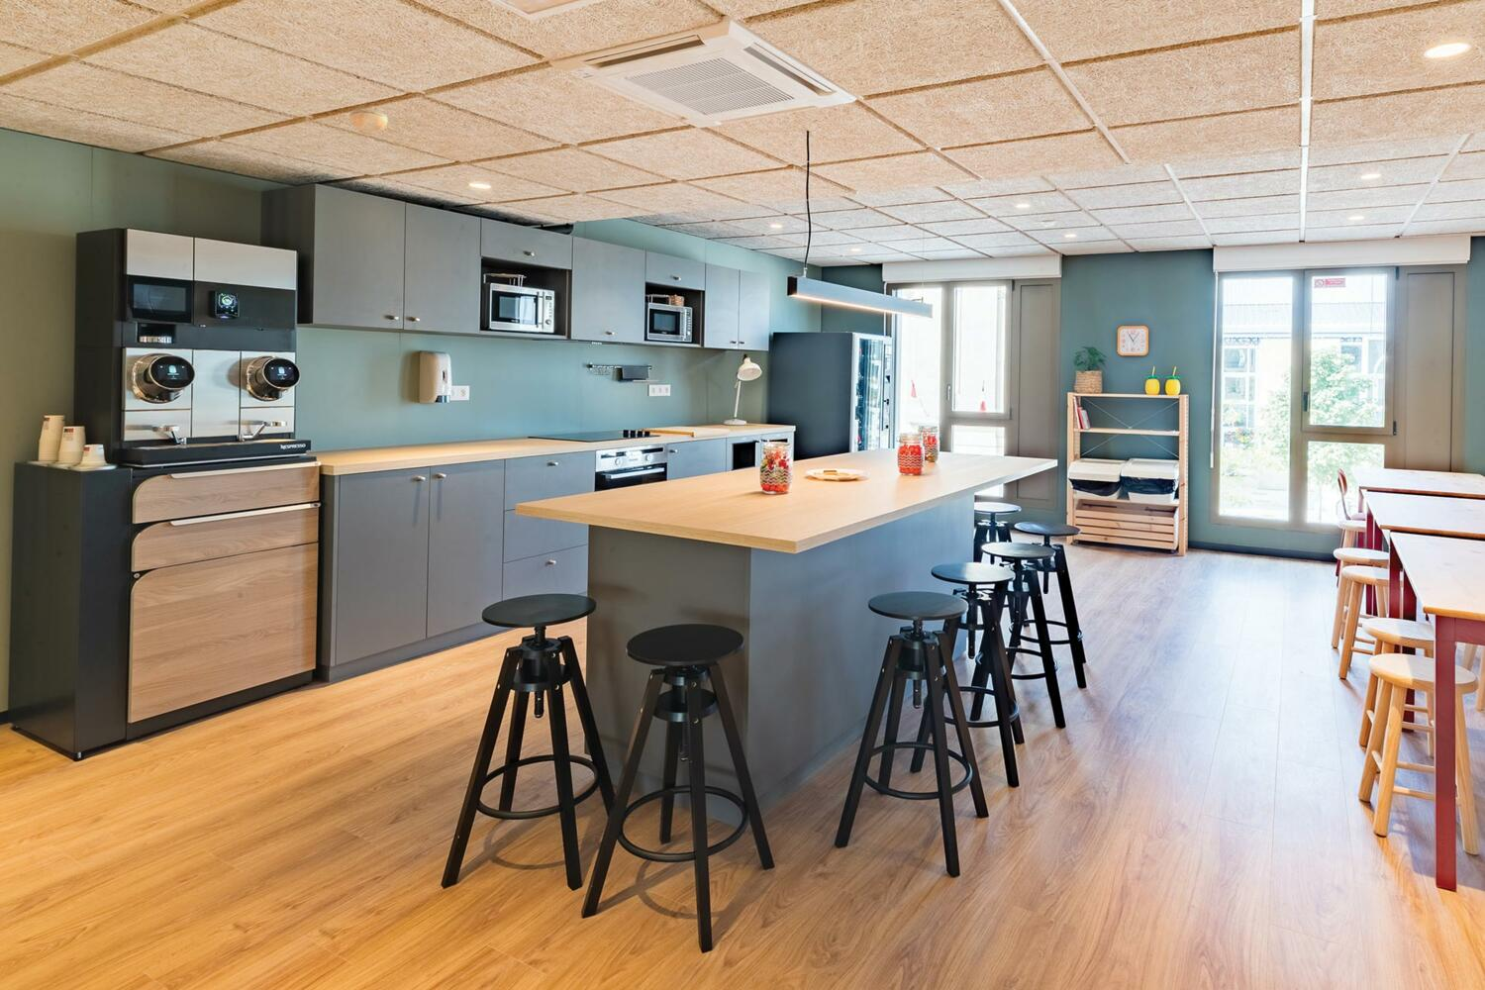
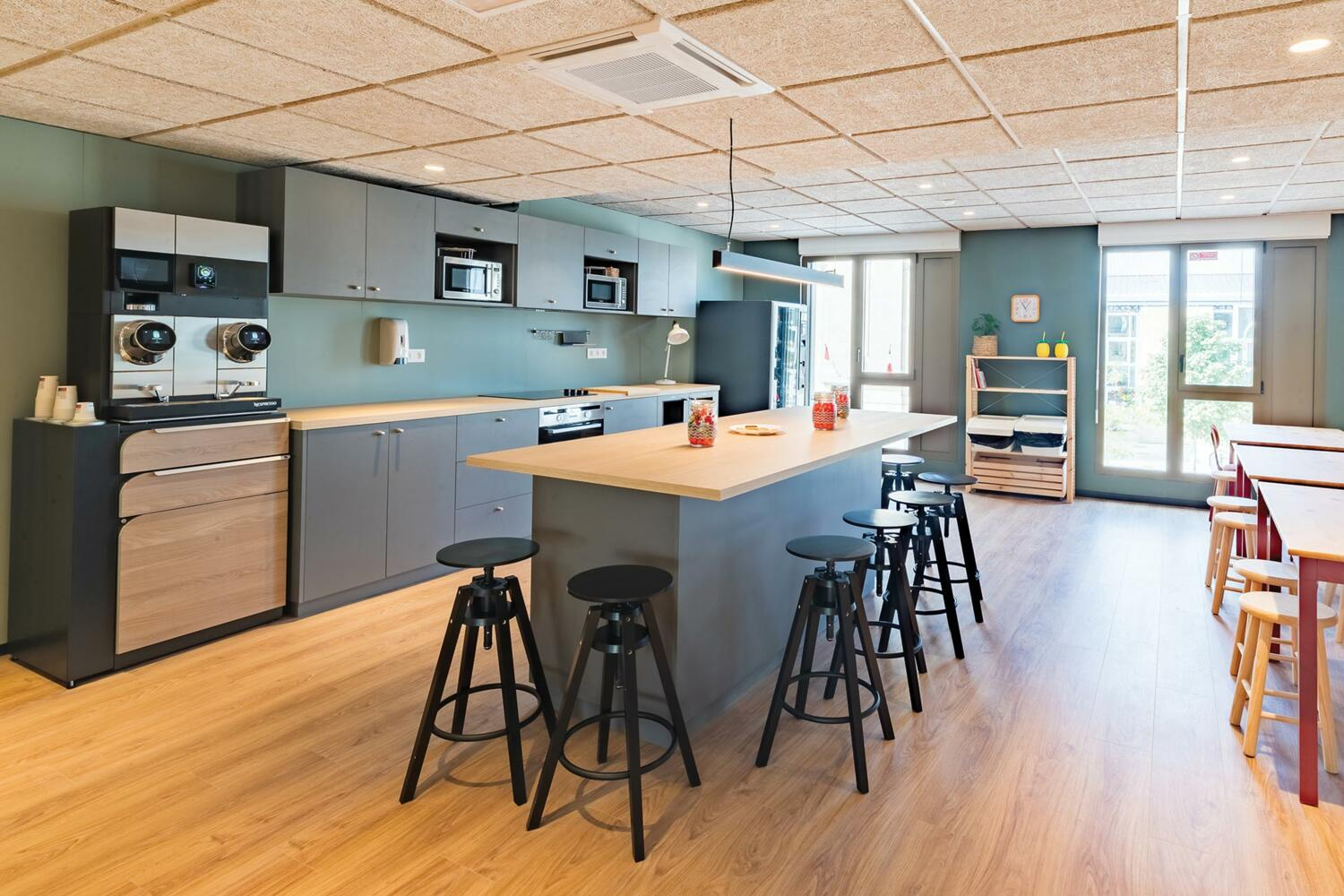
- smoke detector (368, 119)
